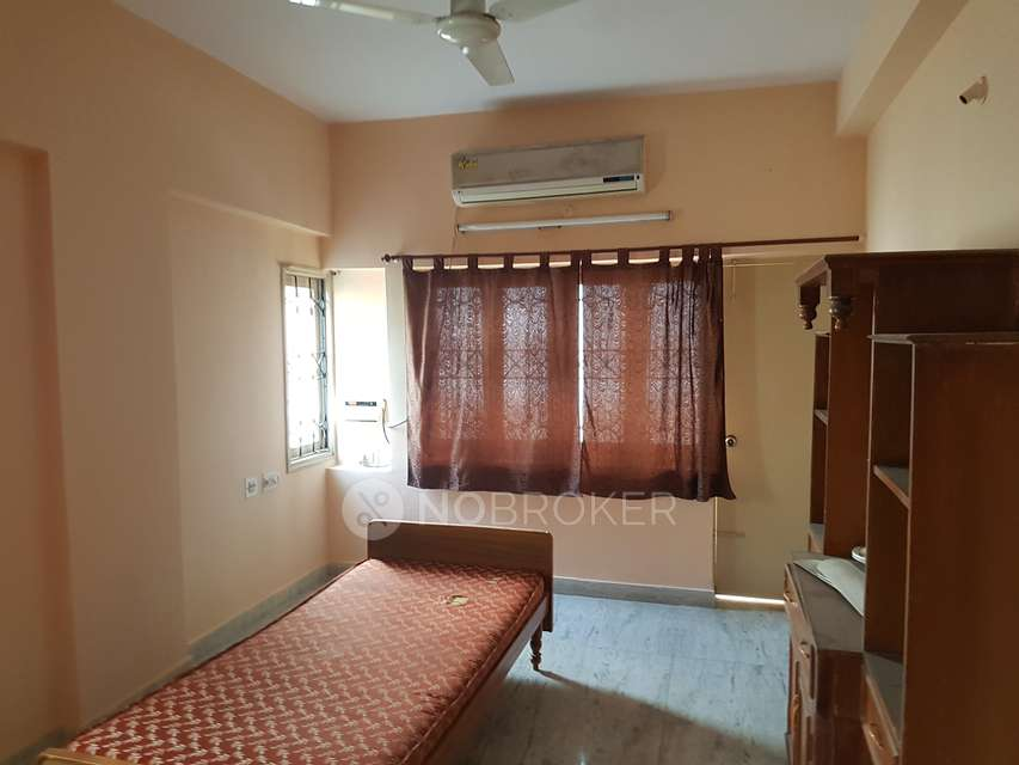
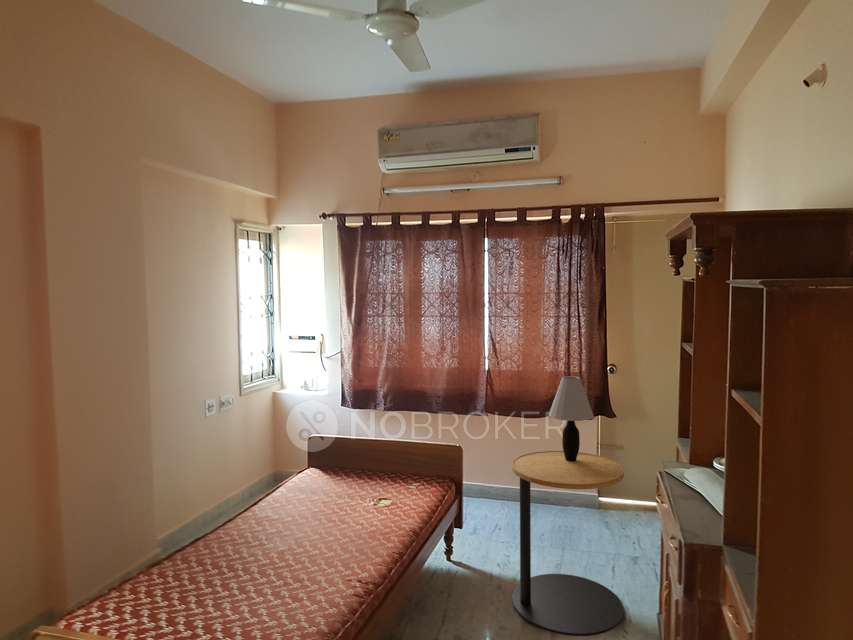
+ table lamp (570, 417)
+ side table (530, 534)
